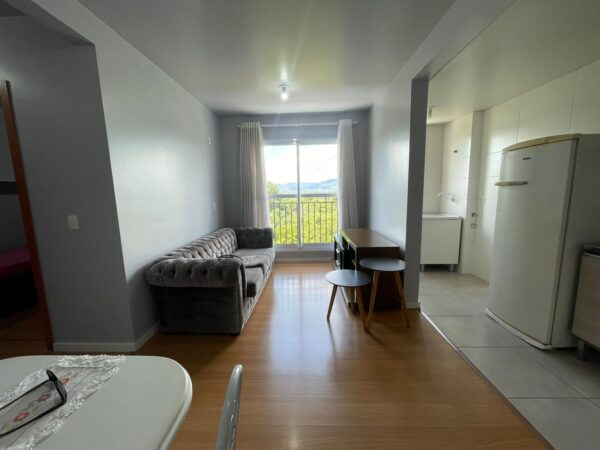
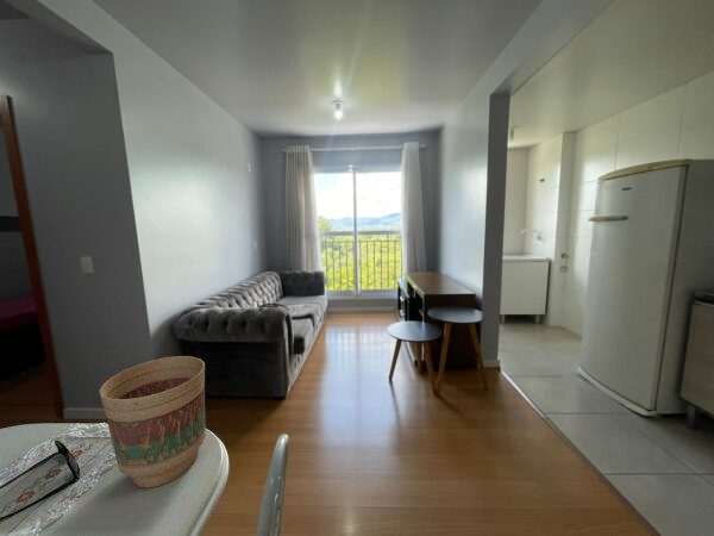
+ flower pot (161, 419)
